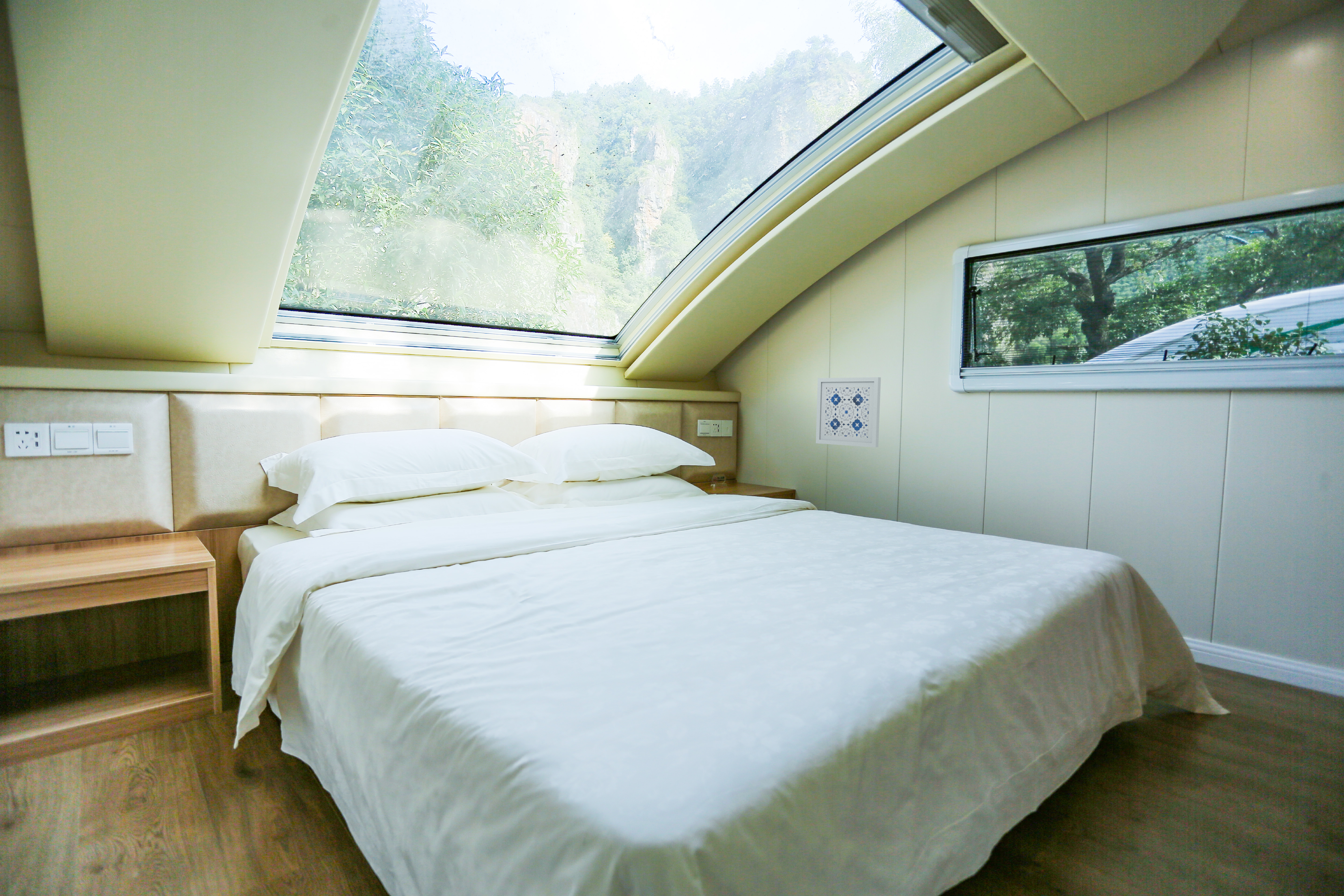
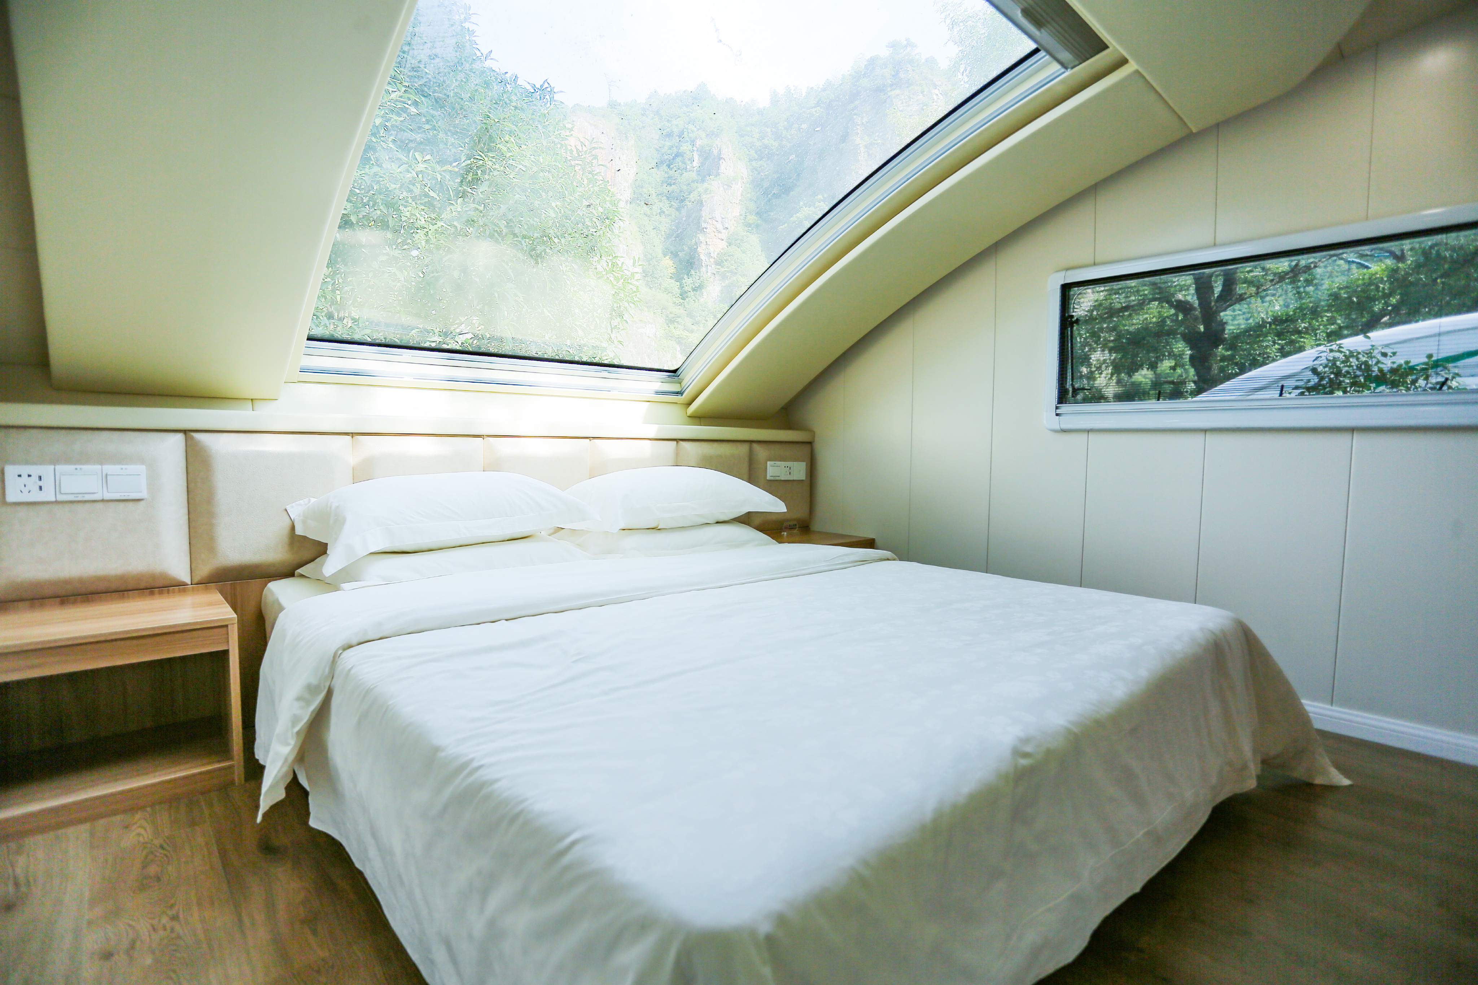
- wall art (847, 411)
